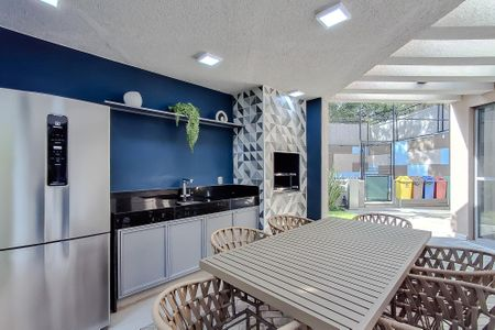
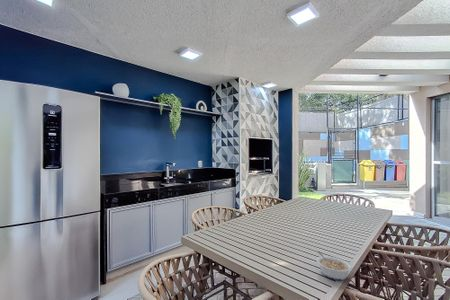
+ legume (332, 267)
